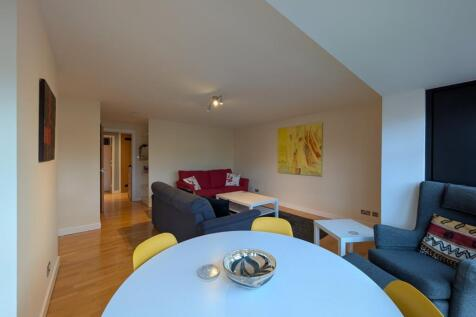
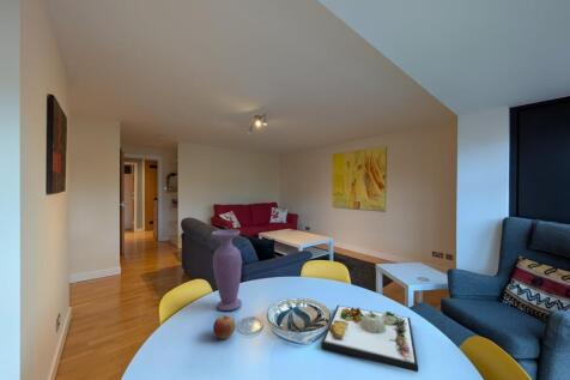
+ vase (226, 269)
+ dinner plate (369, 325)
+ apple (224, 325)
